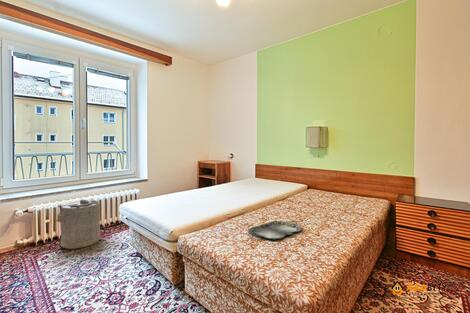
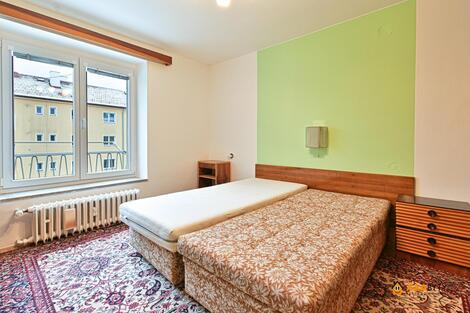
- laundry hamper (79, 221)
- serving tray (275, 229)
